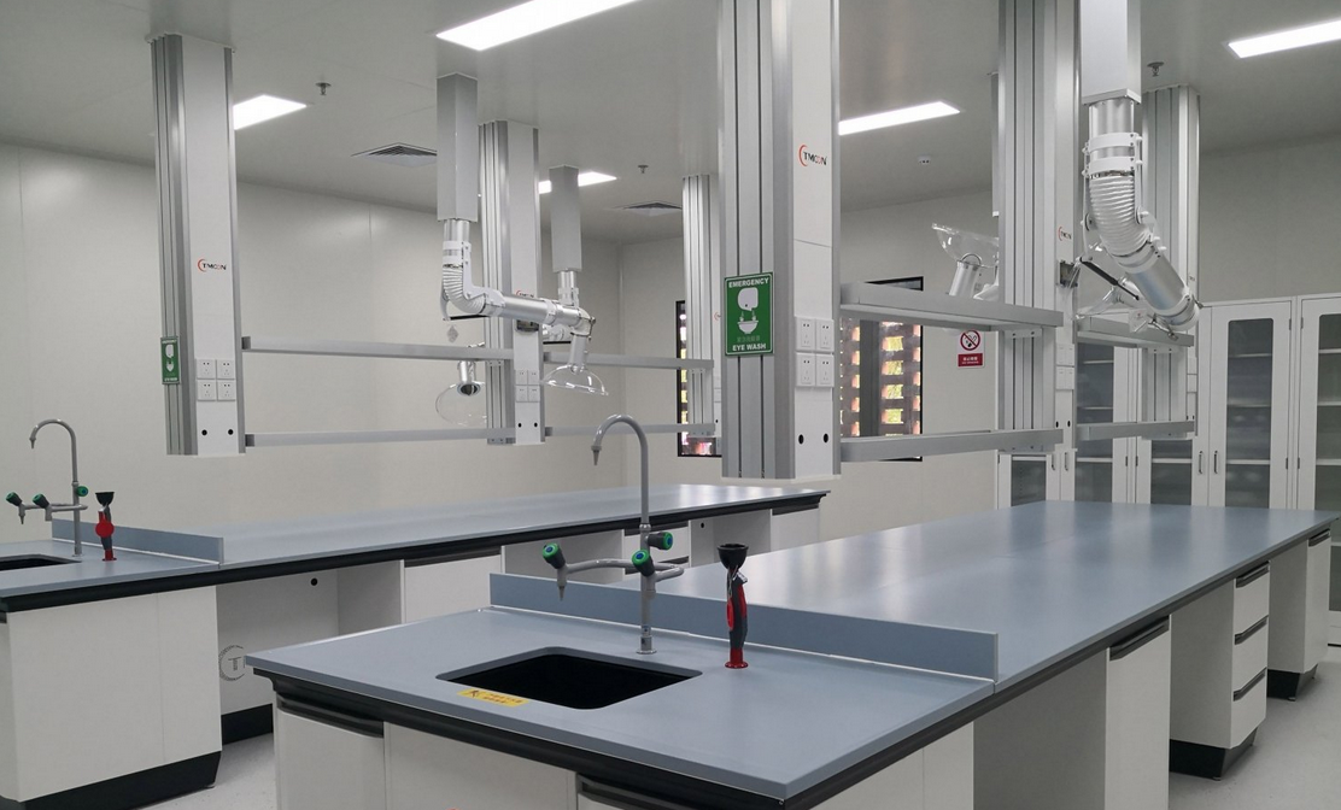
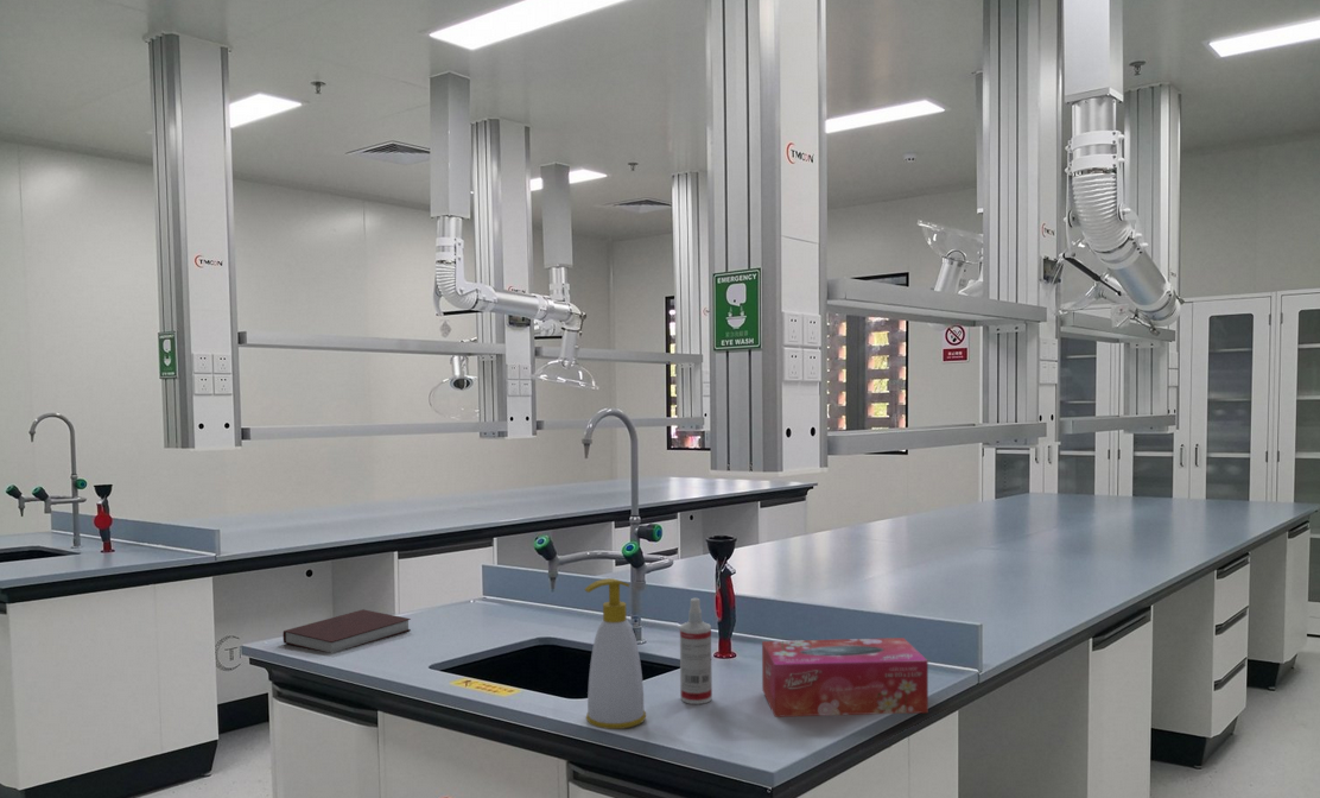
+ notebook (348, 631)
+ spray bottle (696, 648)
+ tissue box (842, 676)
+ soap bottle (614, 650)
